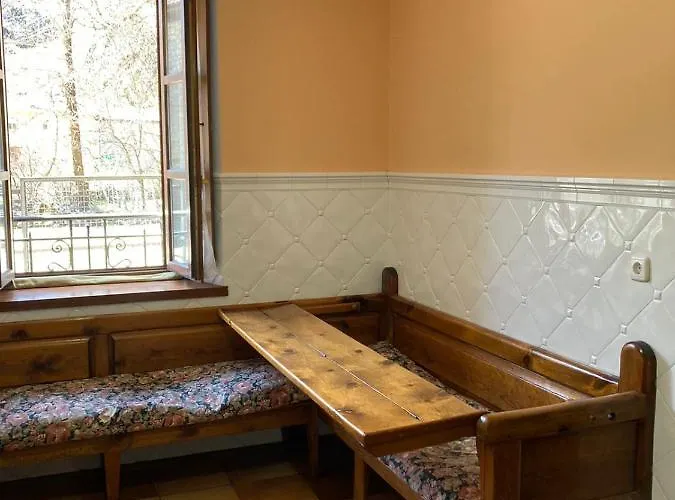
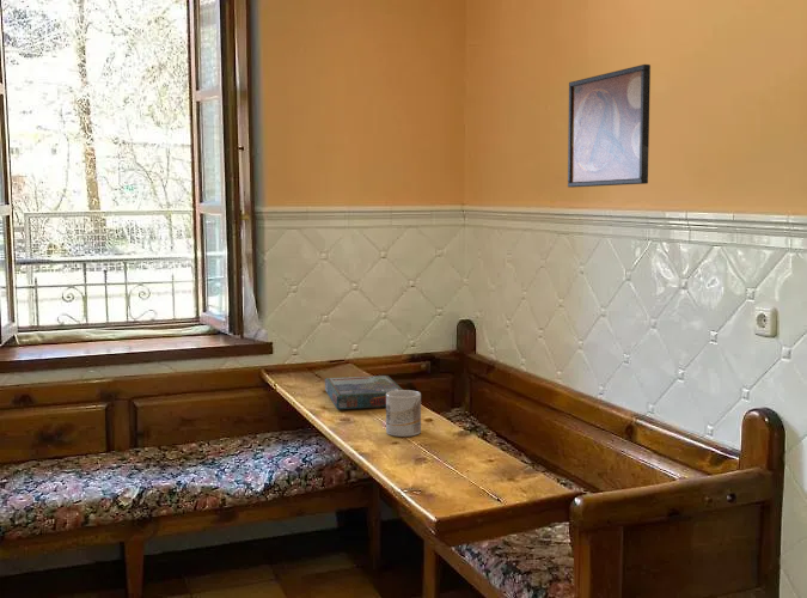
+ board game (363, 391)
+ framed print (606, 129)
+ mug (403, 411)
